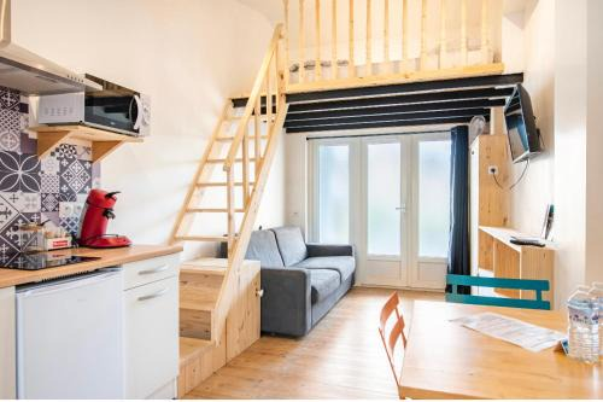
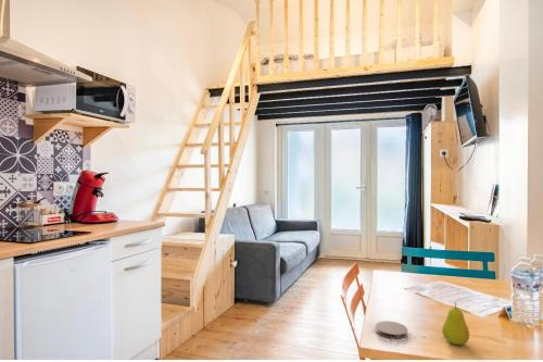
+ fruit (455, 322)
+ coaster (391, 329)
